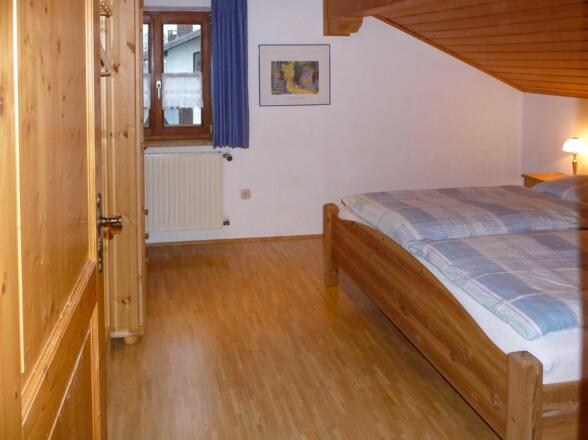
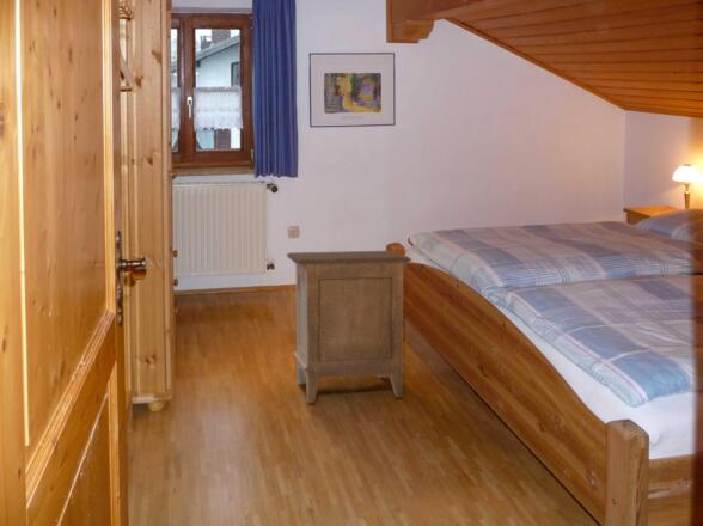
+ nightstand (347, 322)
